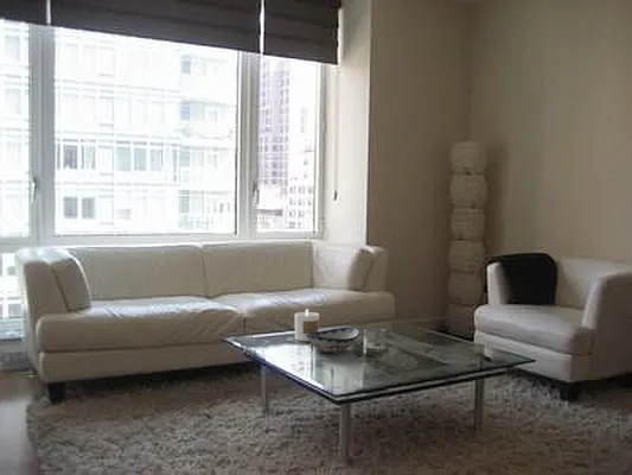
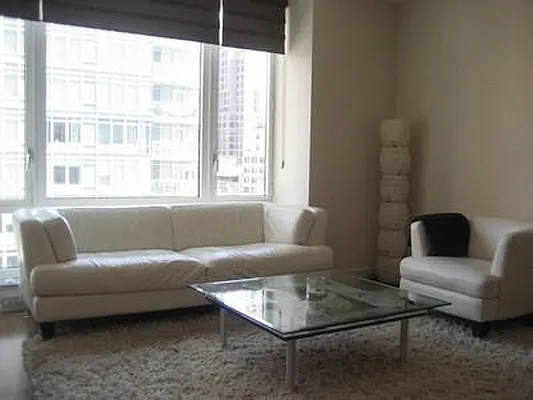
- candle (306, 323)
- decorative bowl (332, 341)
